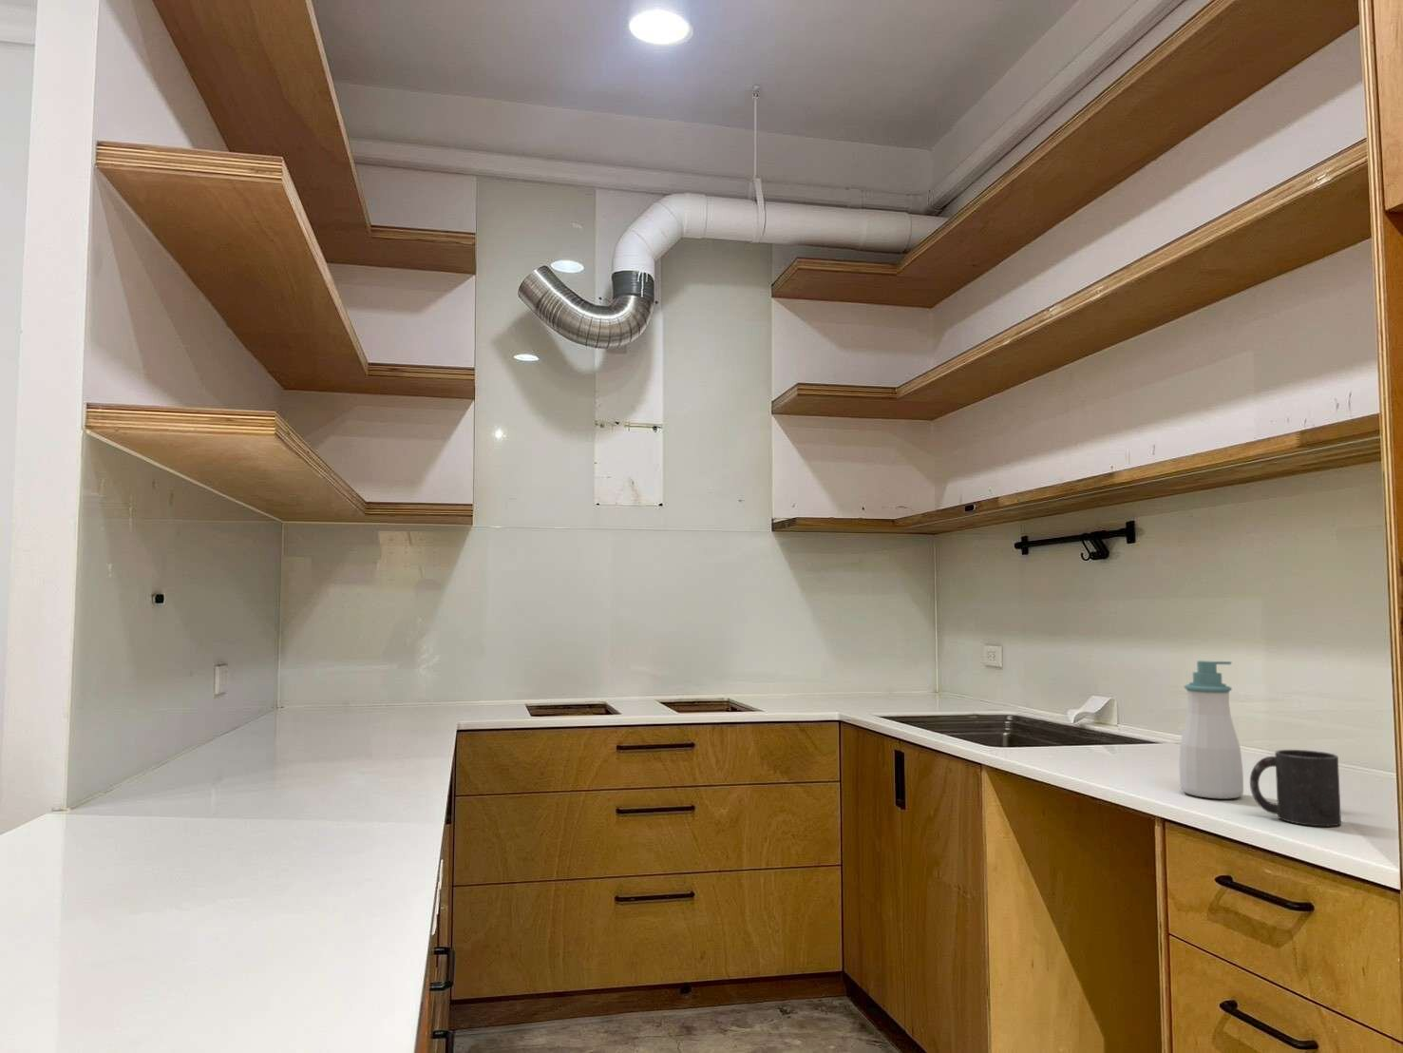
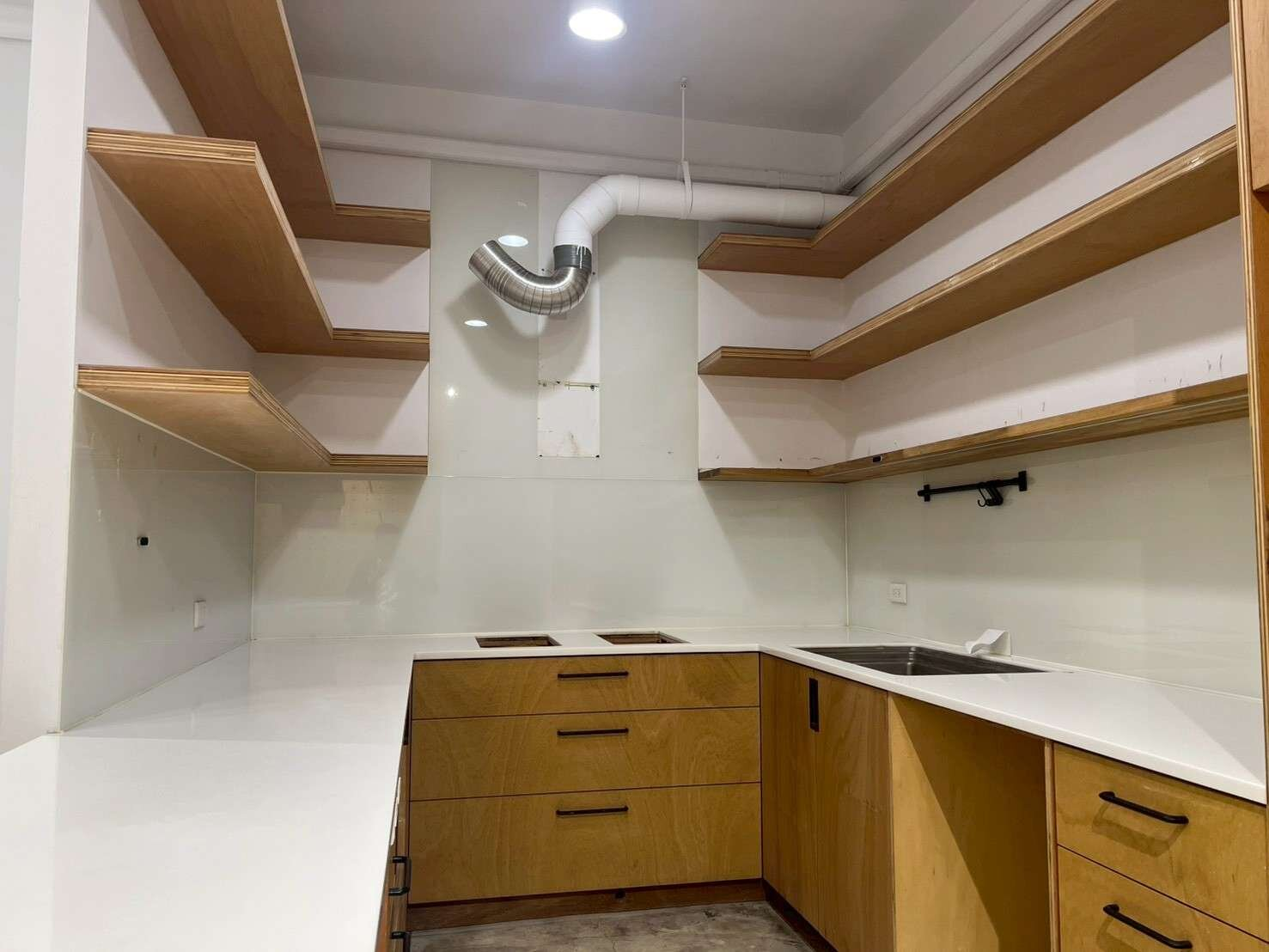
- mug (1292, 785)
- soap bottle (1208, 727)
